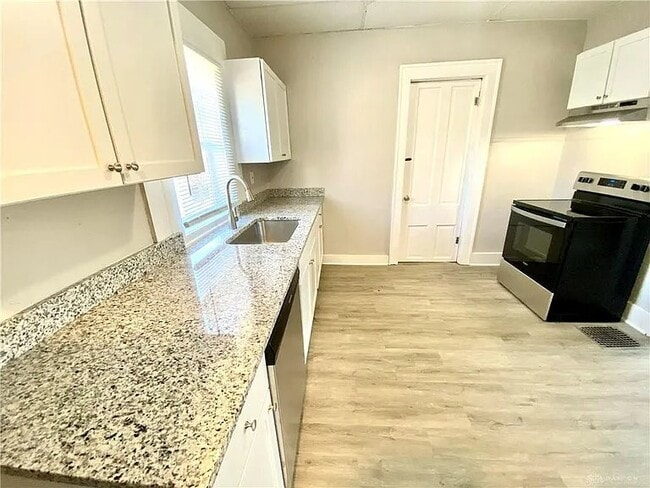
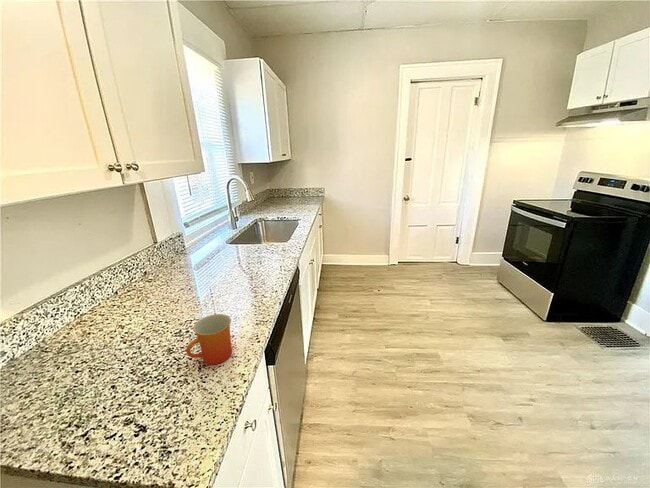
+ mug (213, 342)
